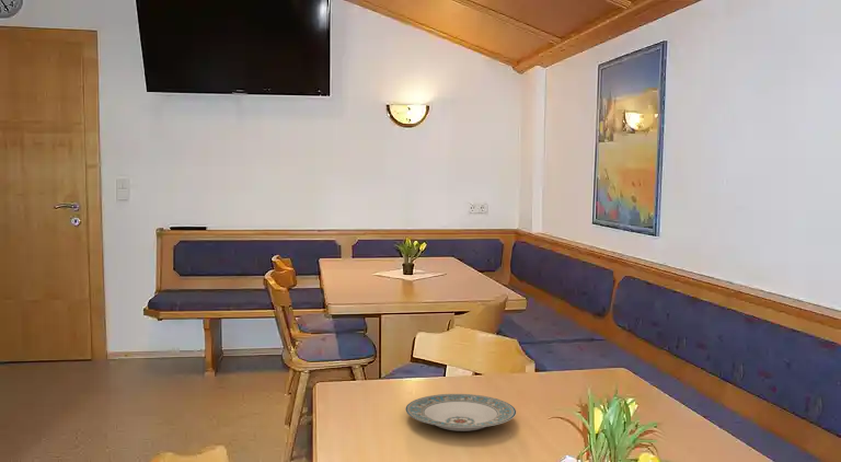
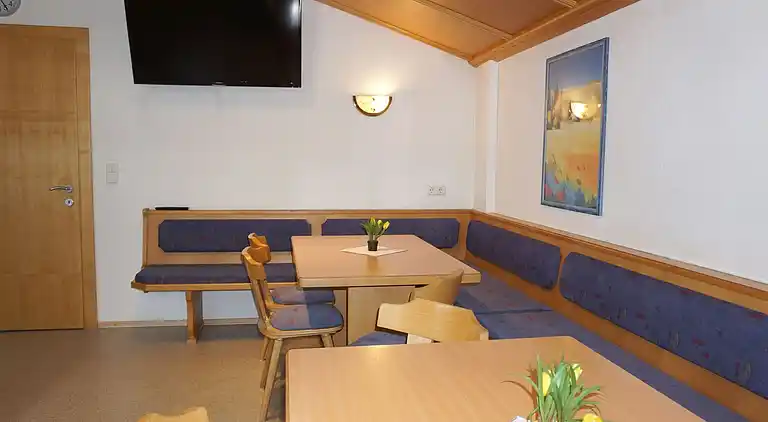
- plate (460, 415)
